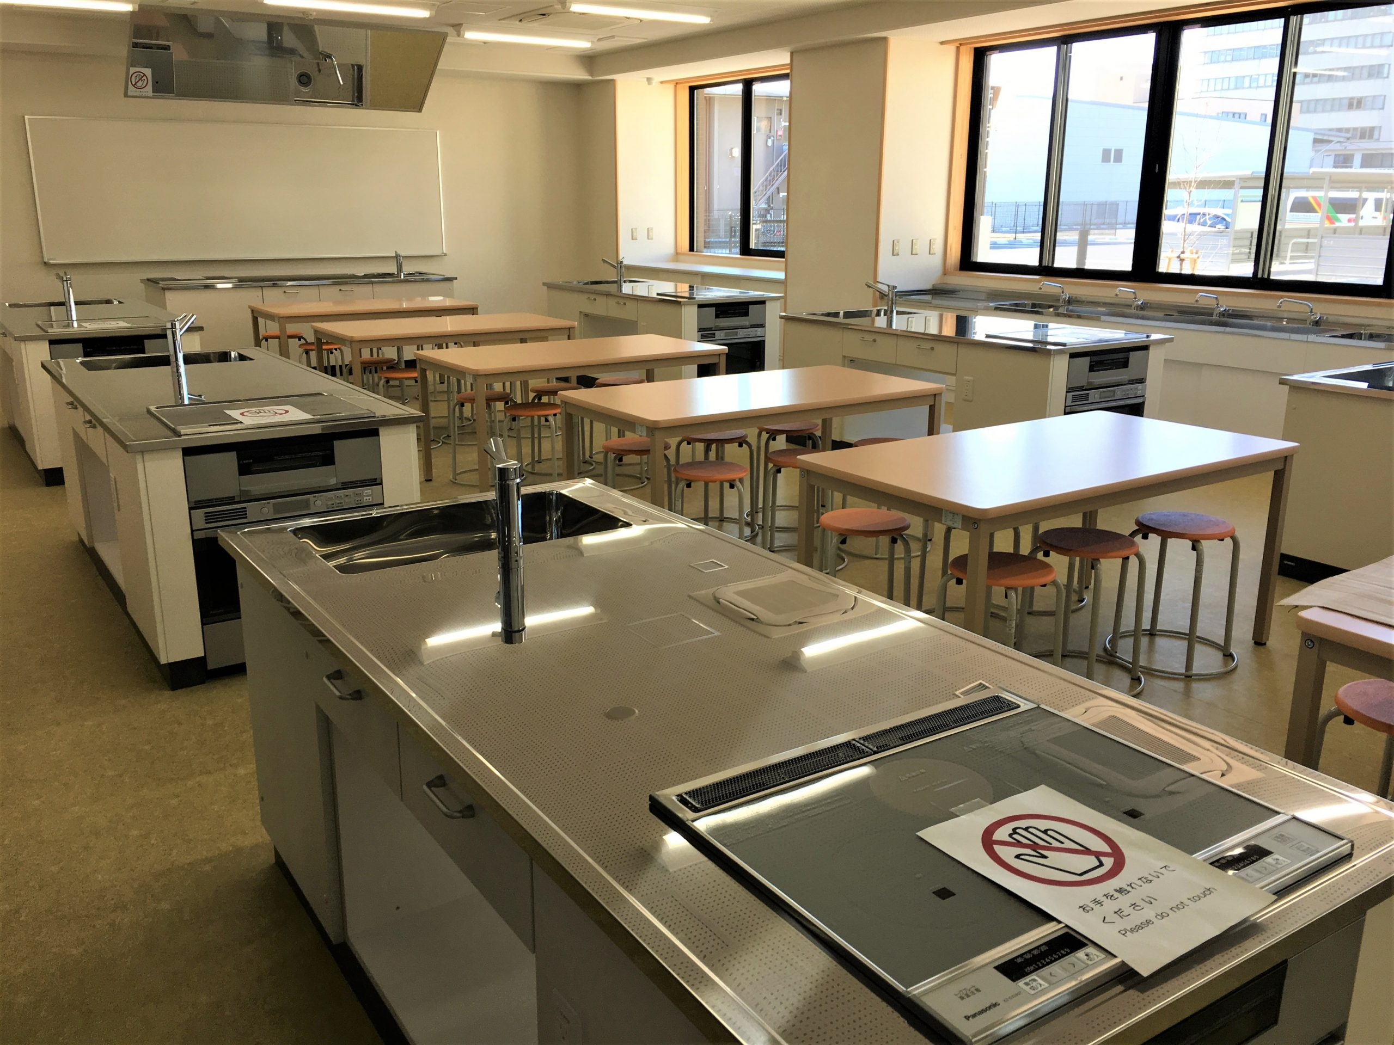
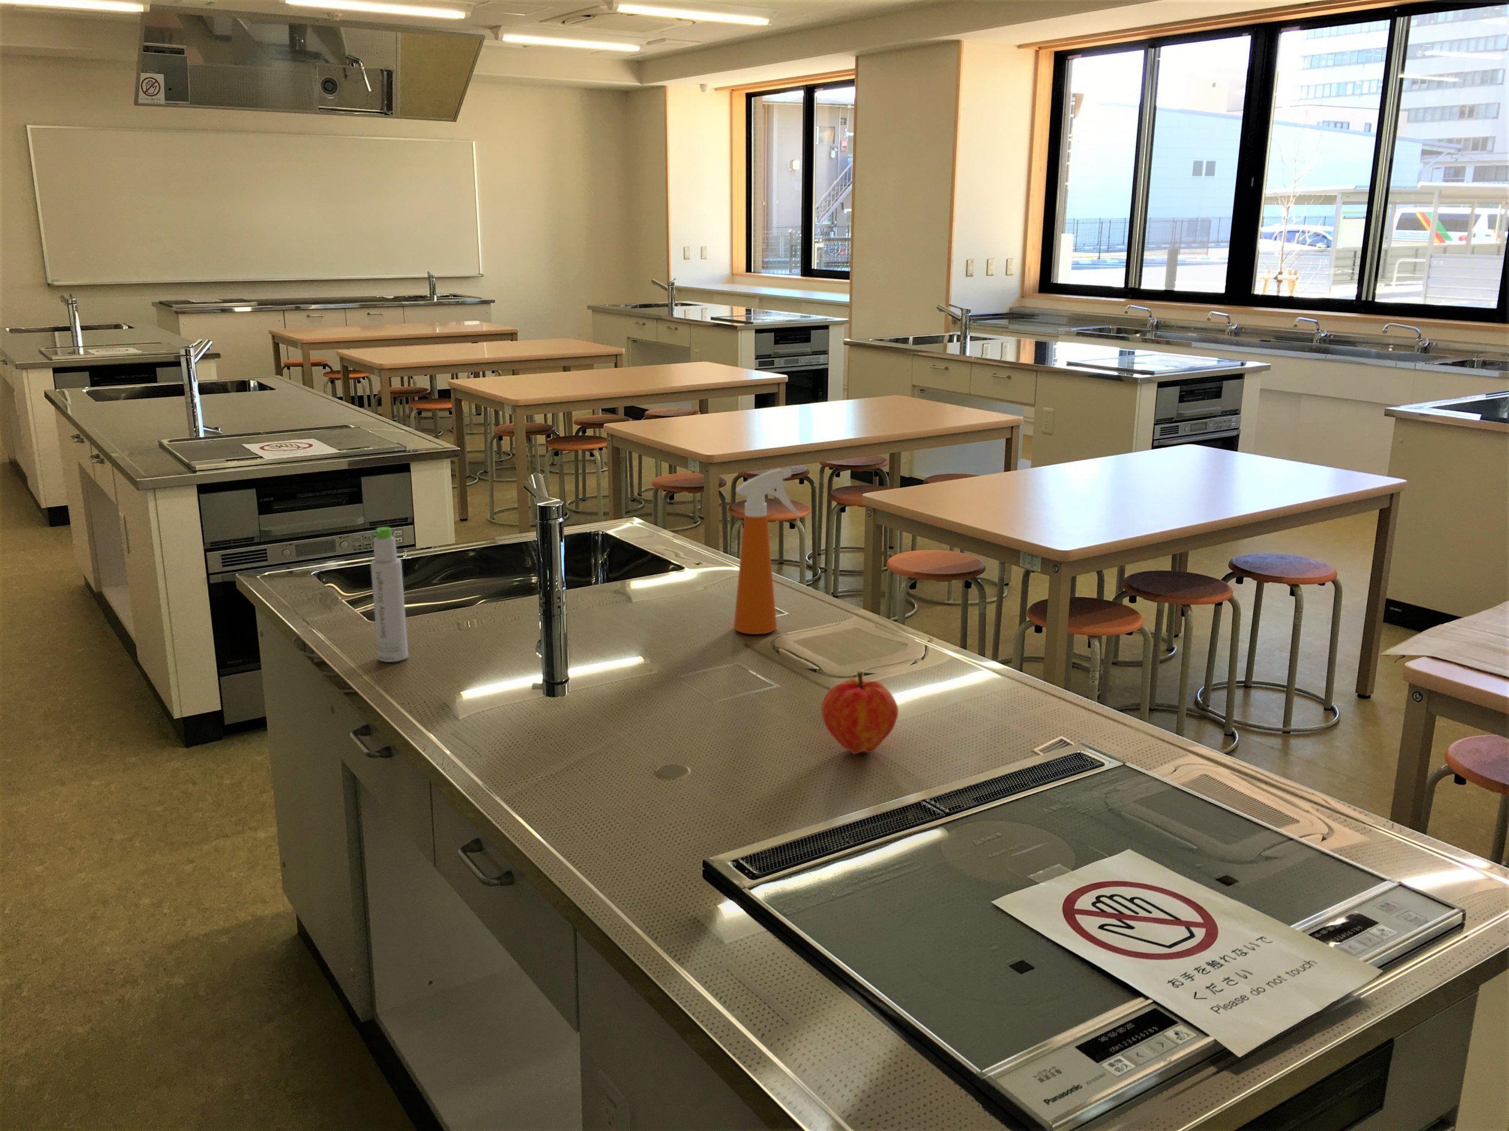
+ fruit (859, 712)
+ bottle (389, 594)
+ spray bottle (766, 550)
